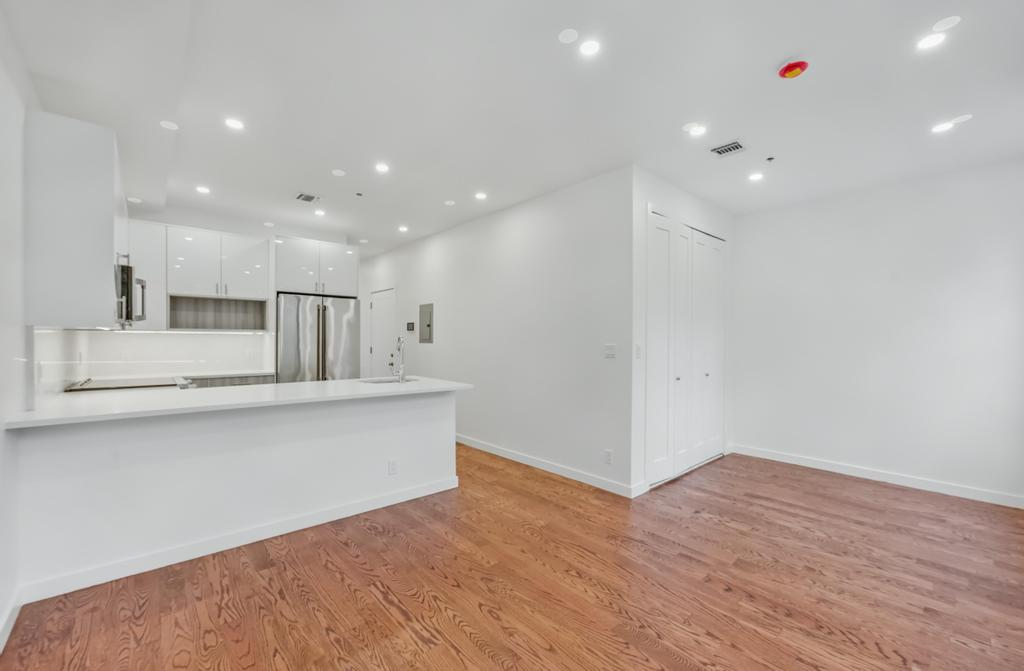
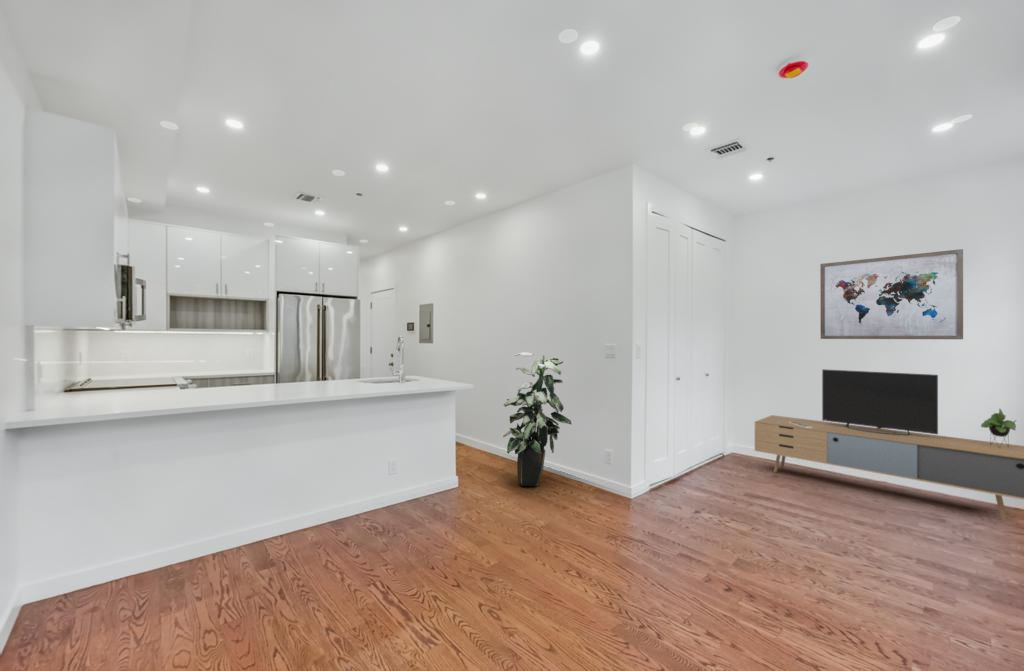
+ indoor plant (532, 417)
+ wall art (885, 298)
+ media console (874, 430)
